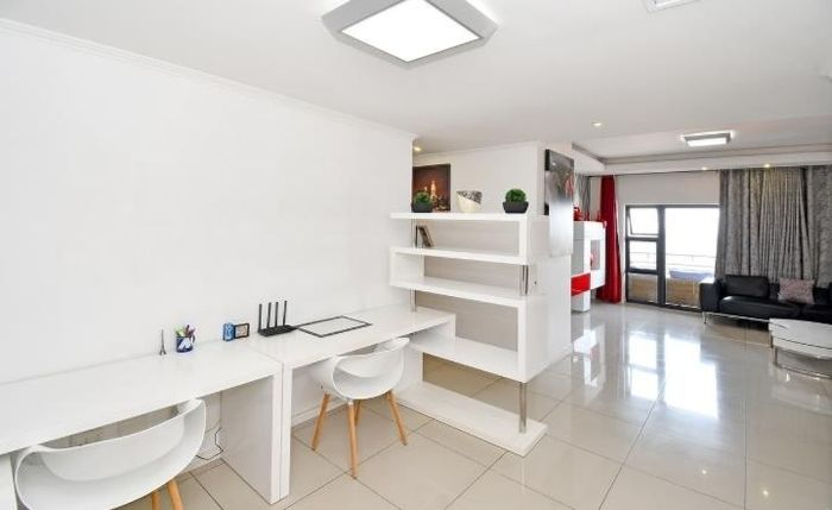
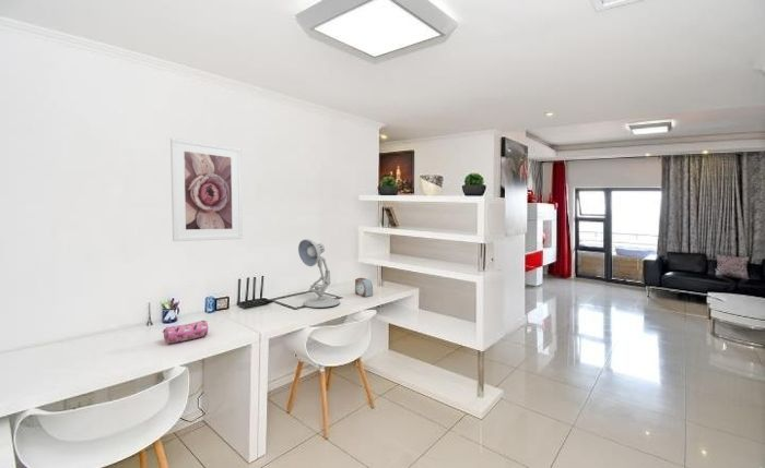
+ pencil case (186, 331)
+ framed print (209, 192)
+ alarm clock (363, 286)
+ desk lamp (320, 271)
